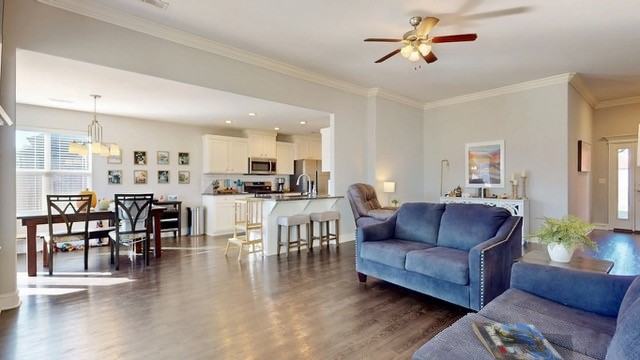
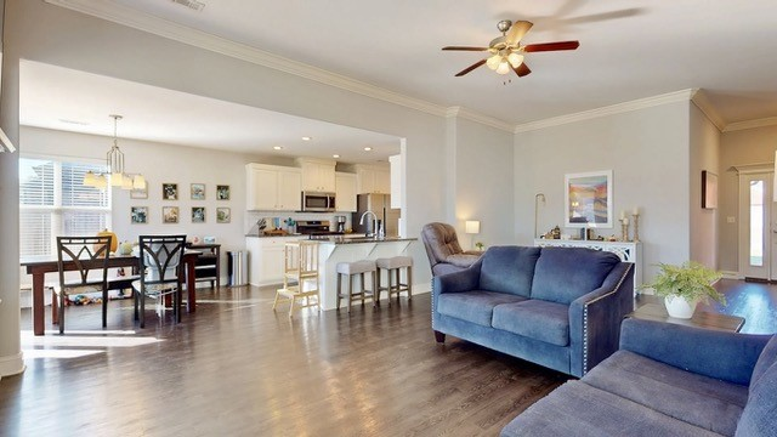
- magazine (514, 339)
